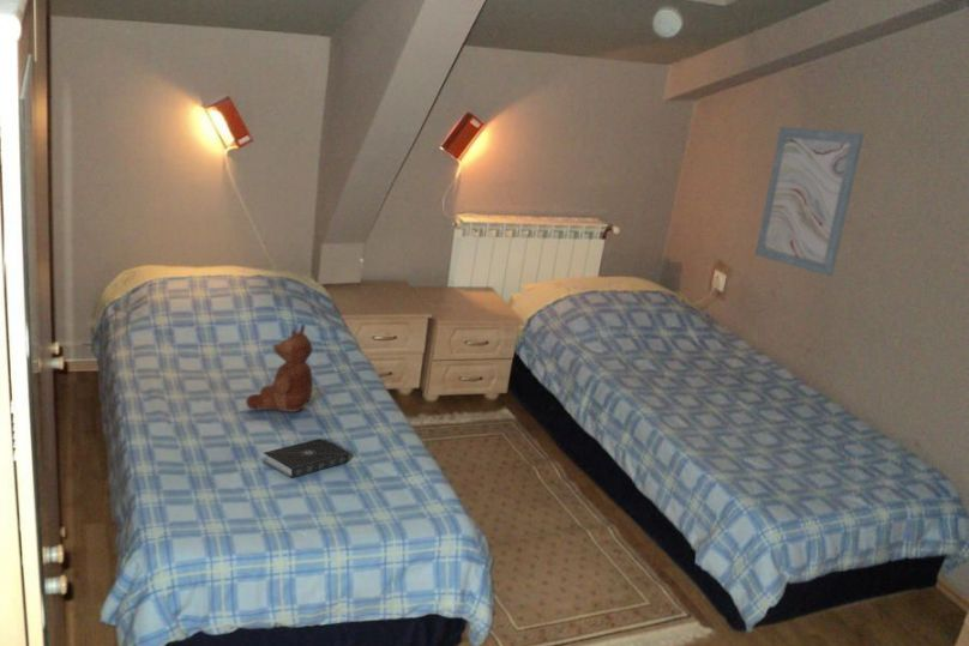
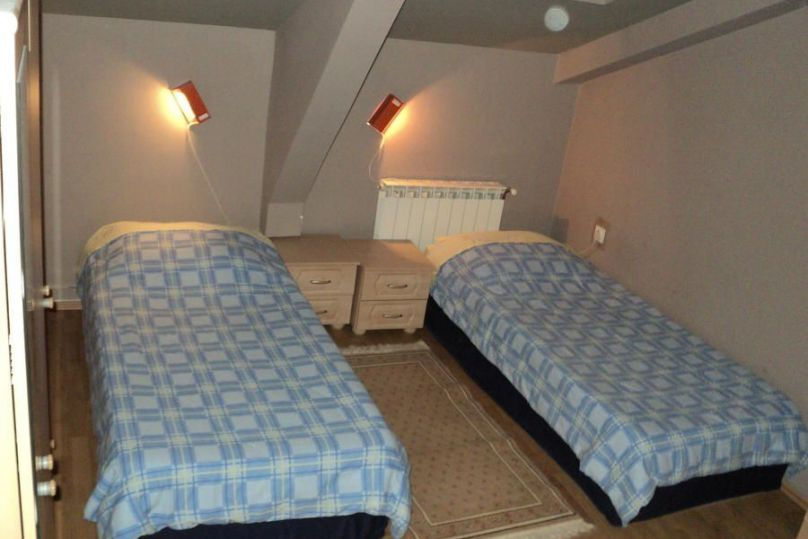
- wall art (805, 198)
- book (306, 457)
- toy (282, 366)
